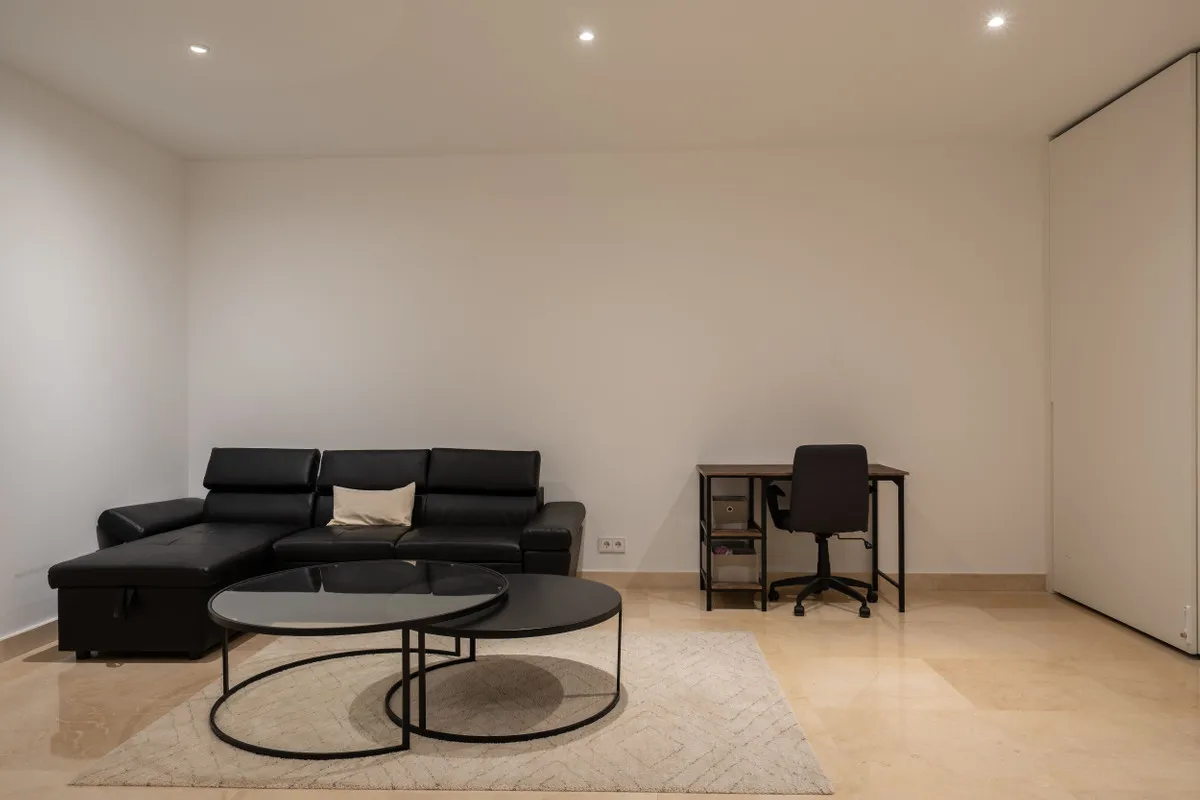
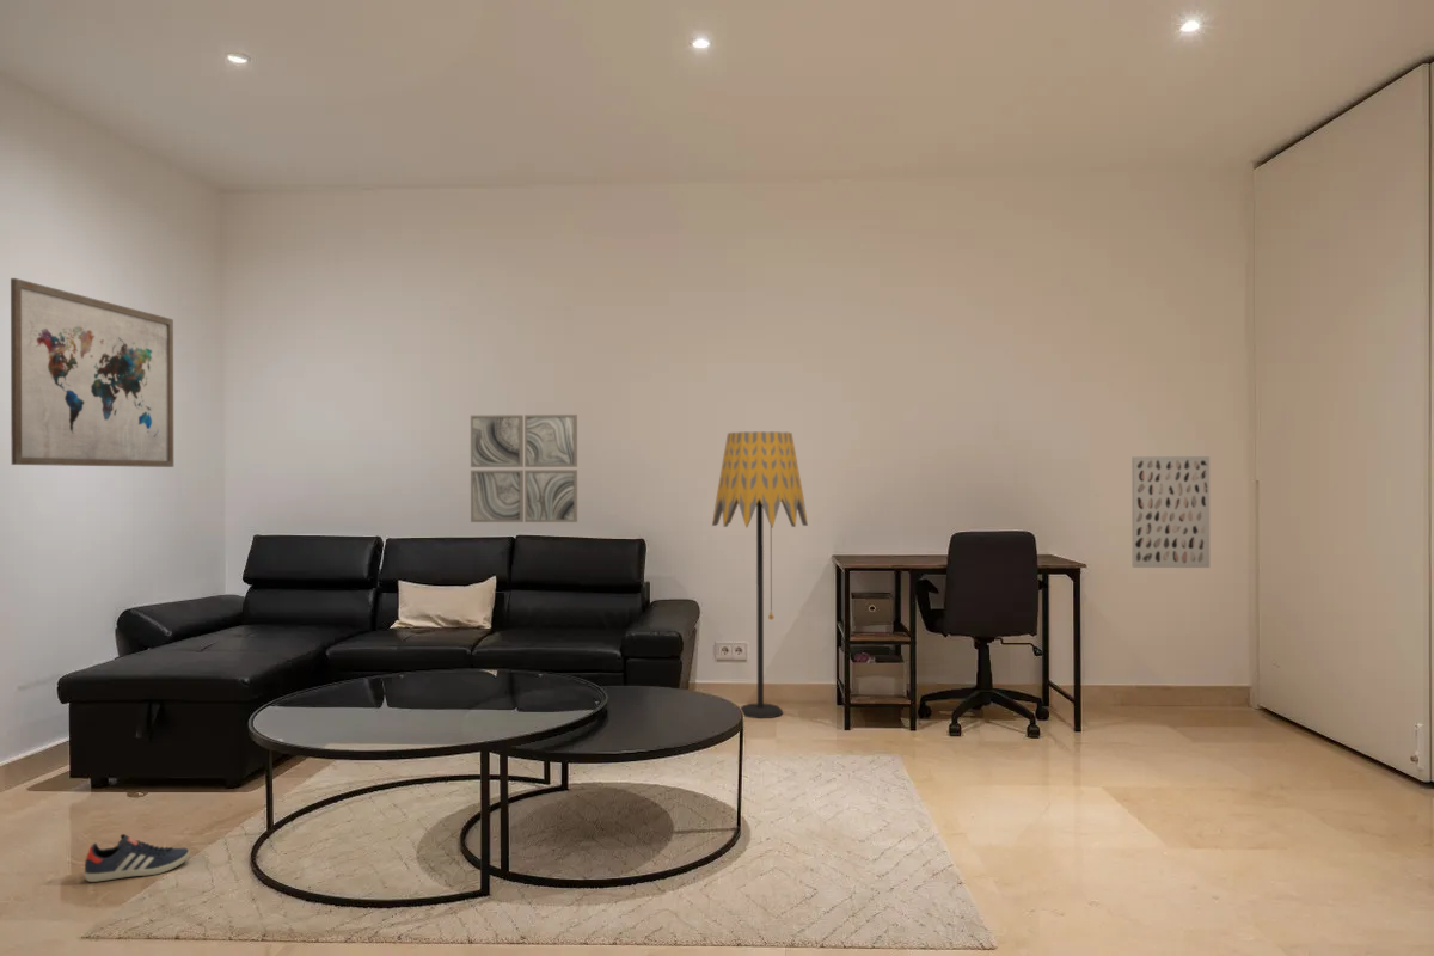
+ floor lamp (760, 572)
+ wall art (102, 384)
+ sneaker (137, 852)
+ wall art (522, 470)
+ wall art (1170, 511)
